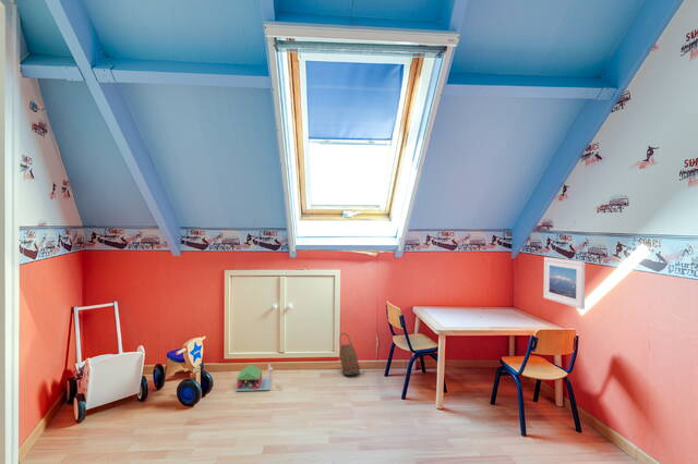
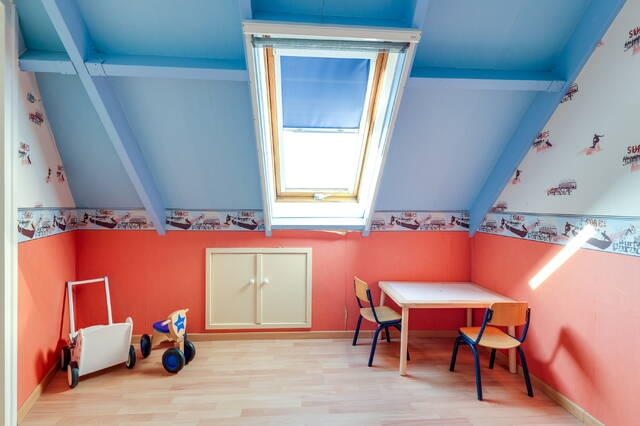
- toy house (257, 370)
- basket (350, 354)
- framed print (562, 281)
